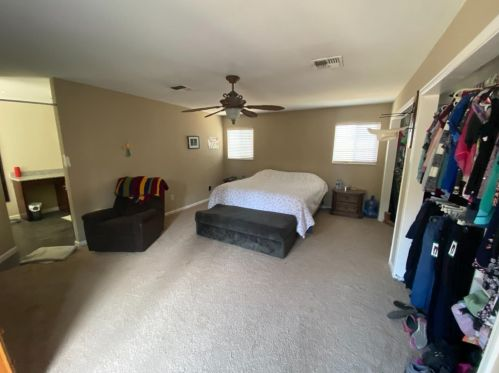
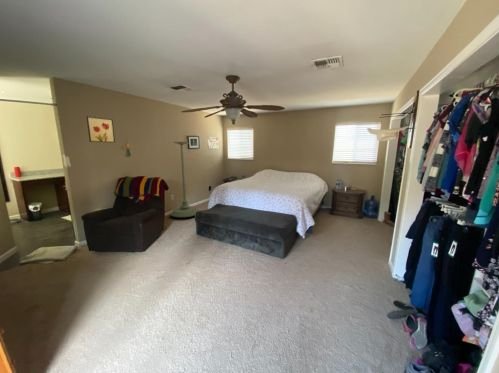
+ plant stand (183, 179)
+ wall art (101, 130)
